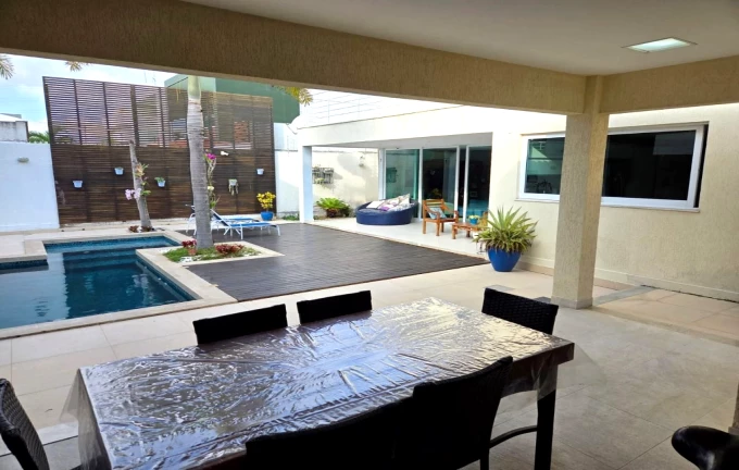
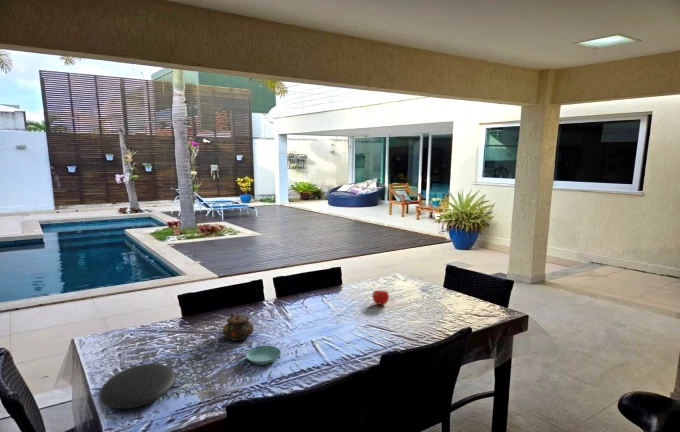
+ fruit (380, 296)
+ plate (138, 384)
+ saucer (263, 355)
+ teapot (238, 325)
